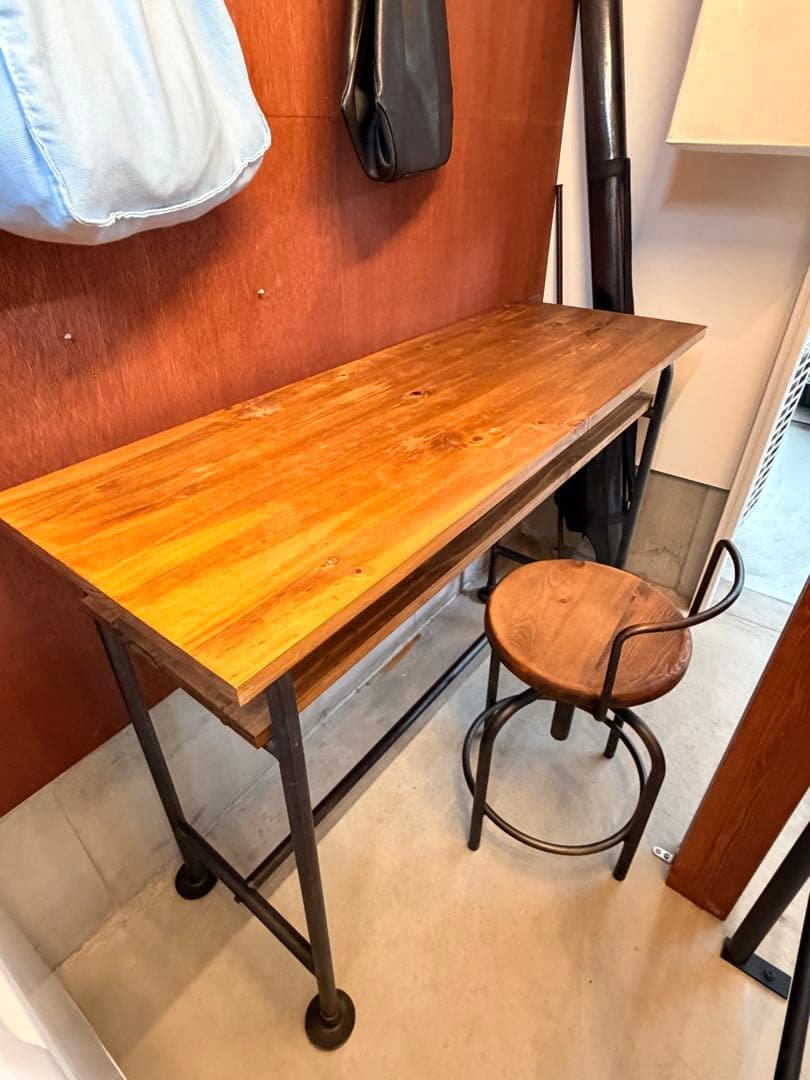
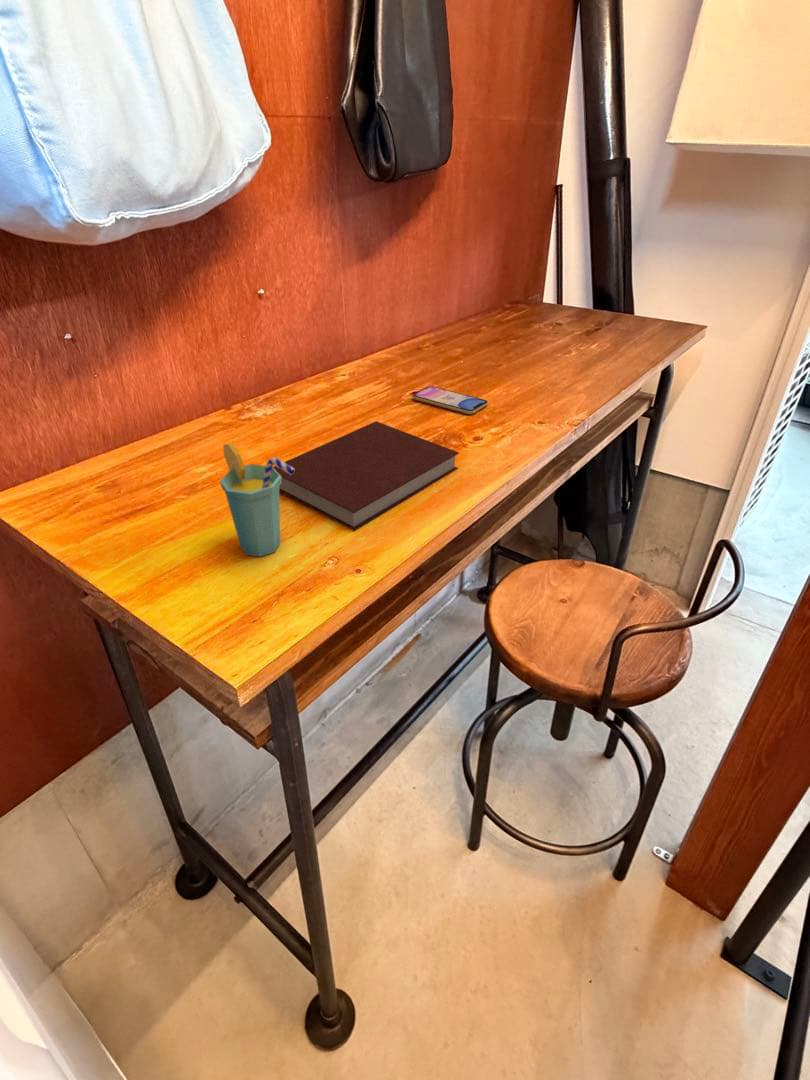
+ notebook (366, 468)
+ cup (258, 500)
+ smartphone (449, 399)
